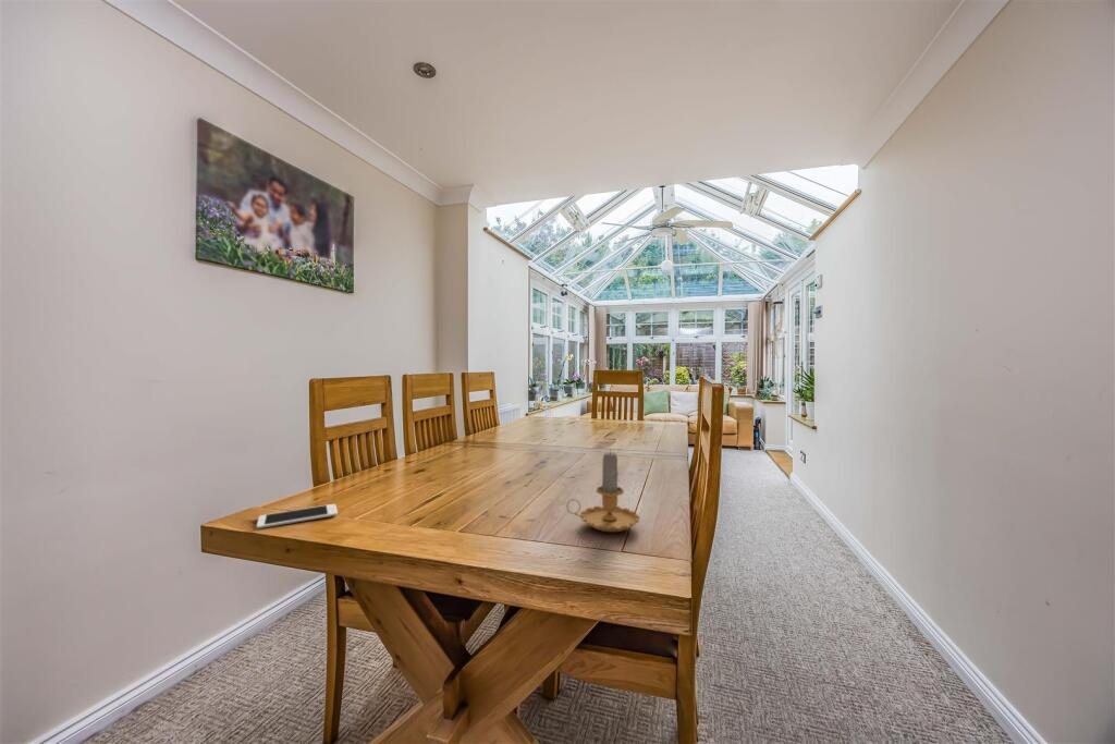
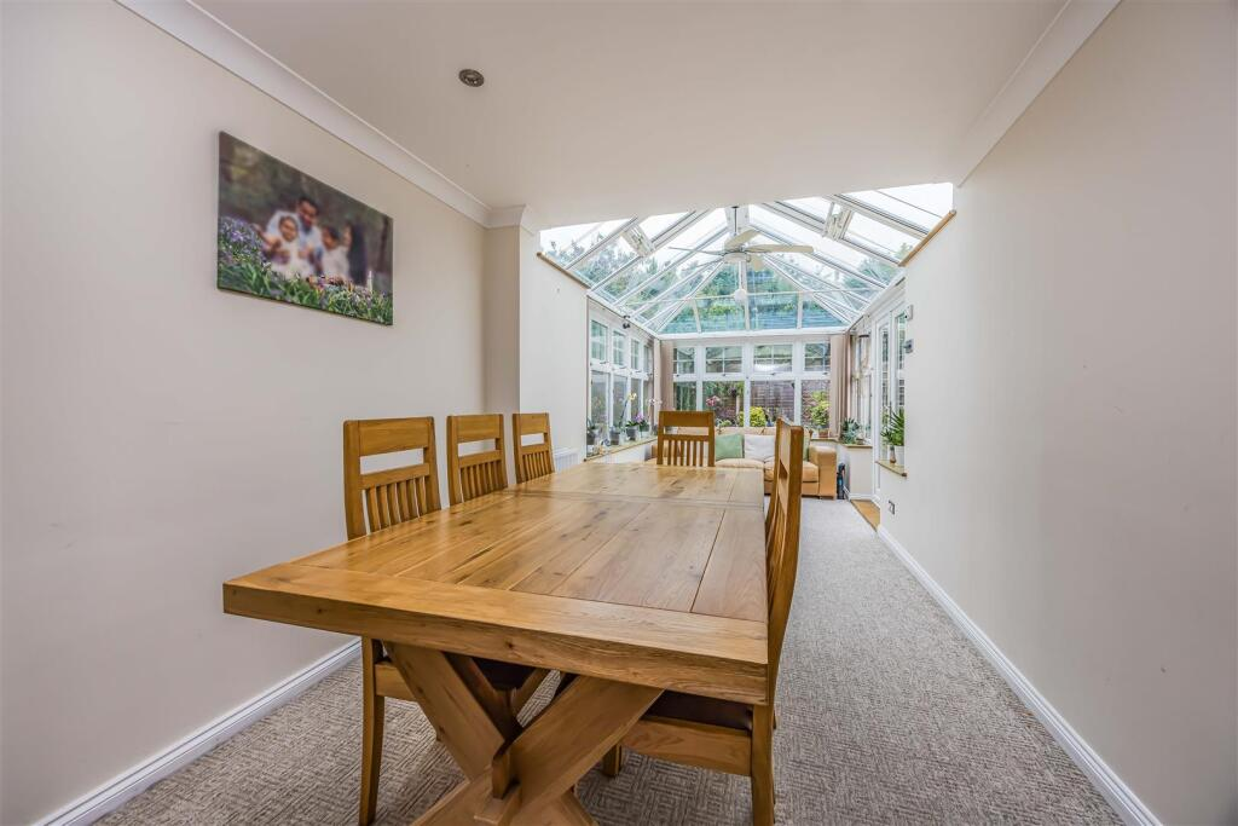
- candle (602, 487)
- cell phone (298, 515)
